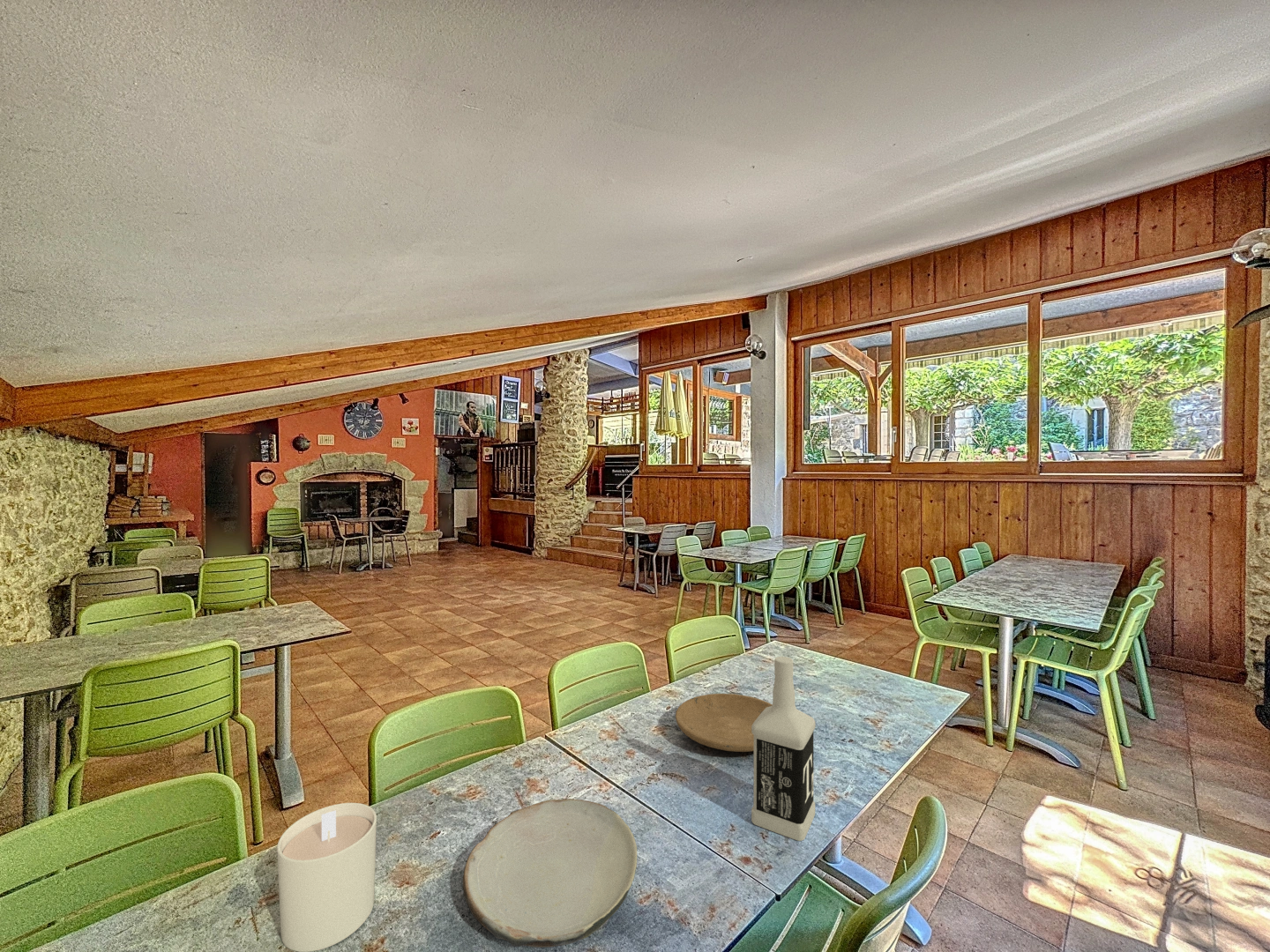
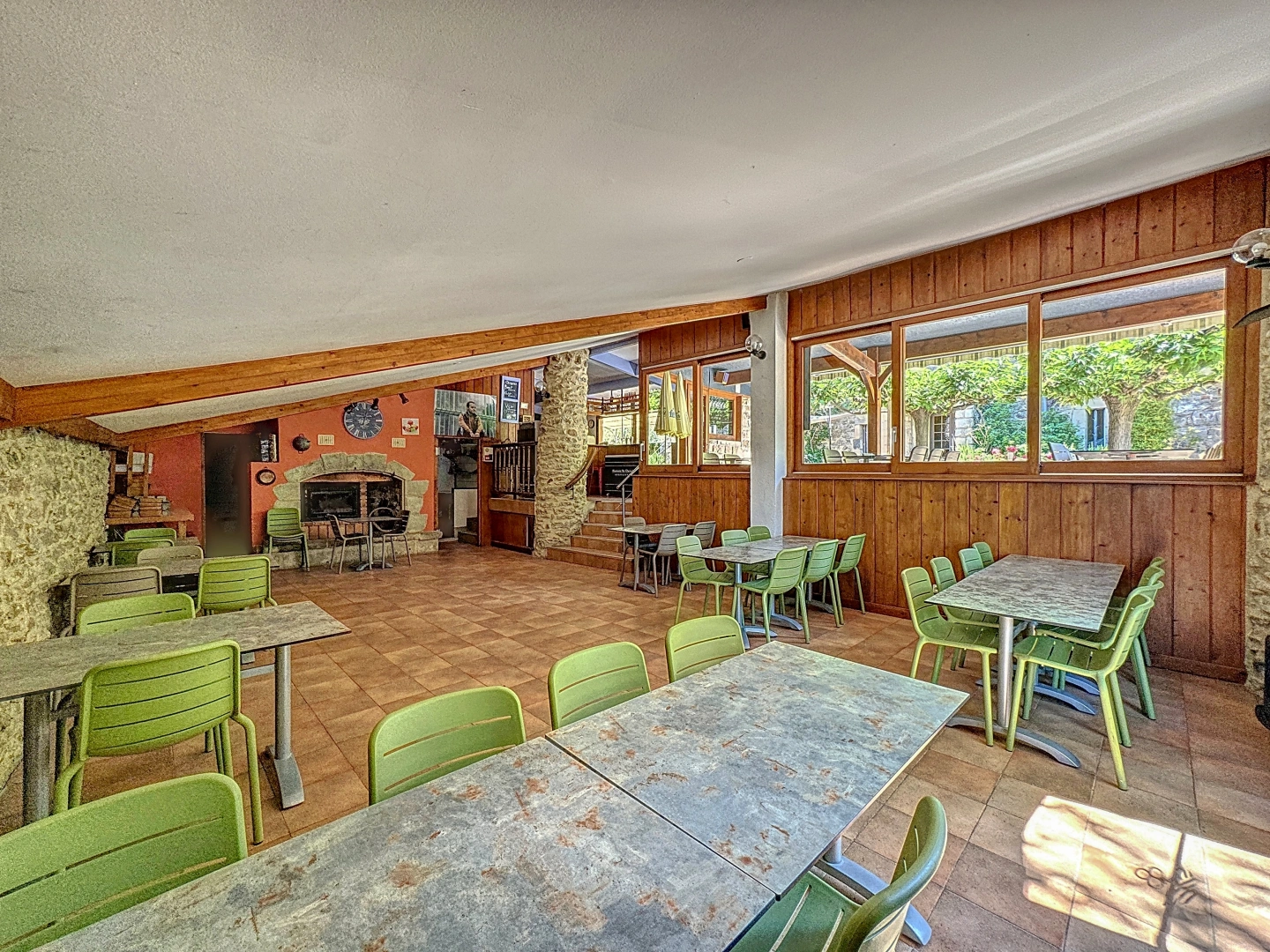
- vodka (783, 739)
- plate (731, 725)
- candle (329, 864)
- plate (552, 865)
